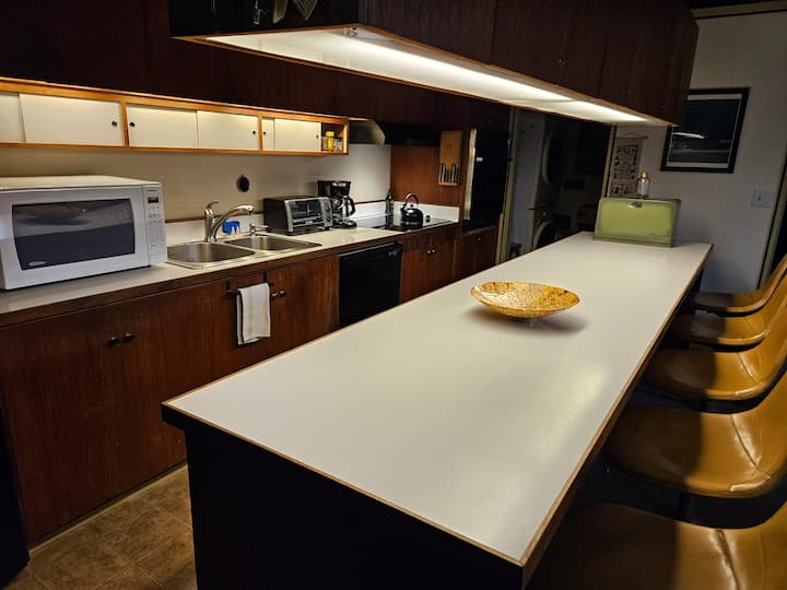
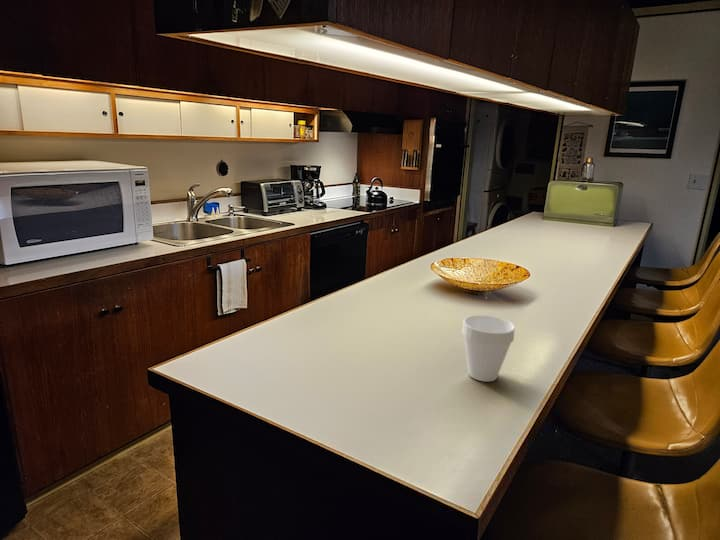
+ cup (485, 349)
